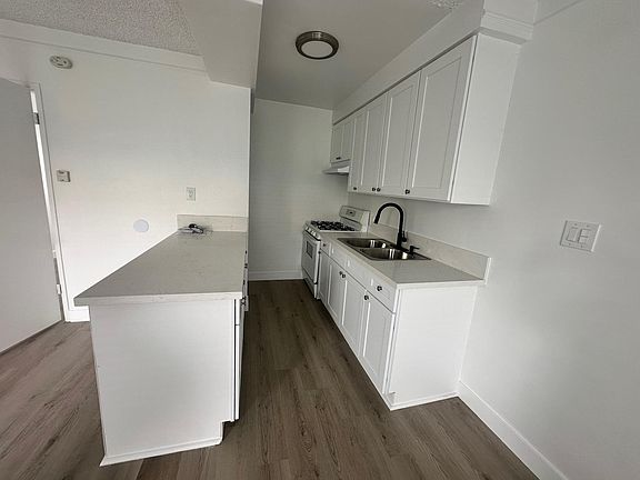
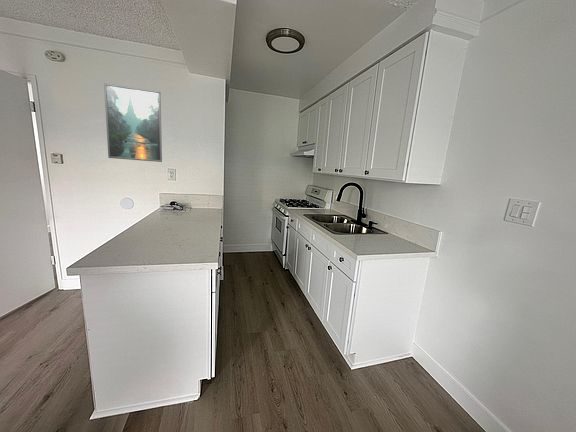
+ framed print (134, 124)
